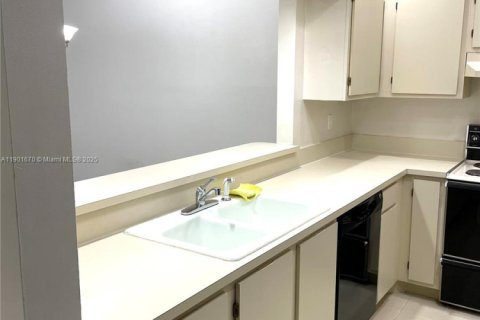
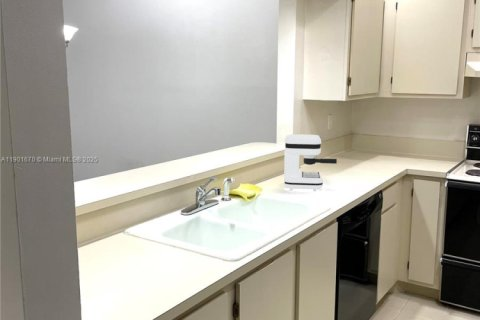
+ coffee maker (310, 161)
